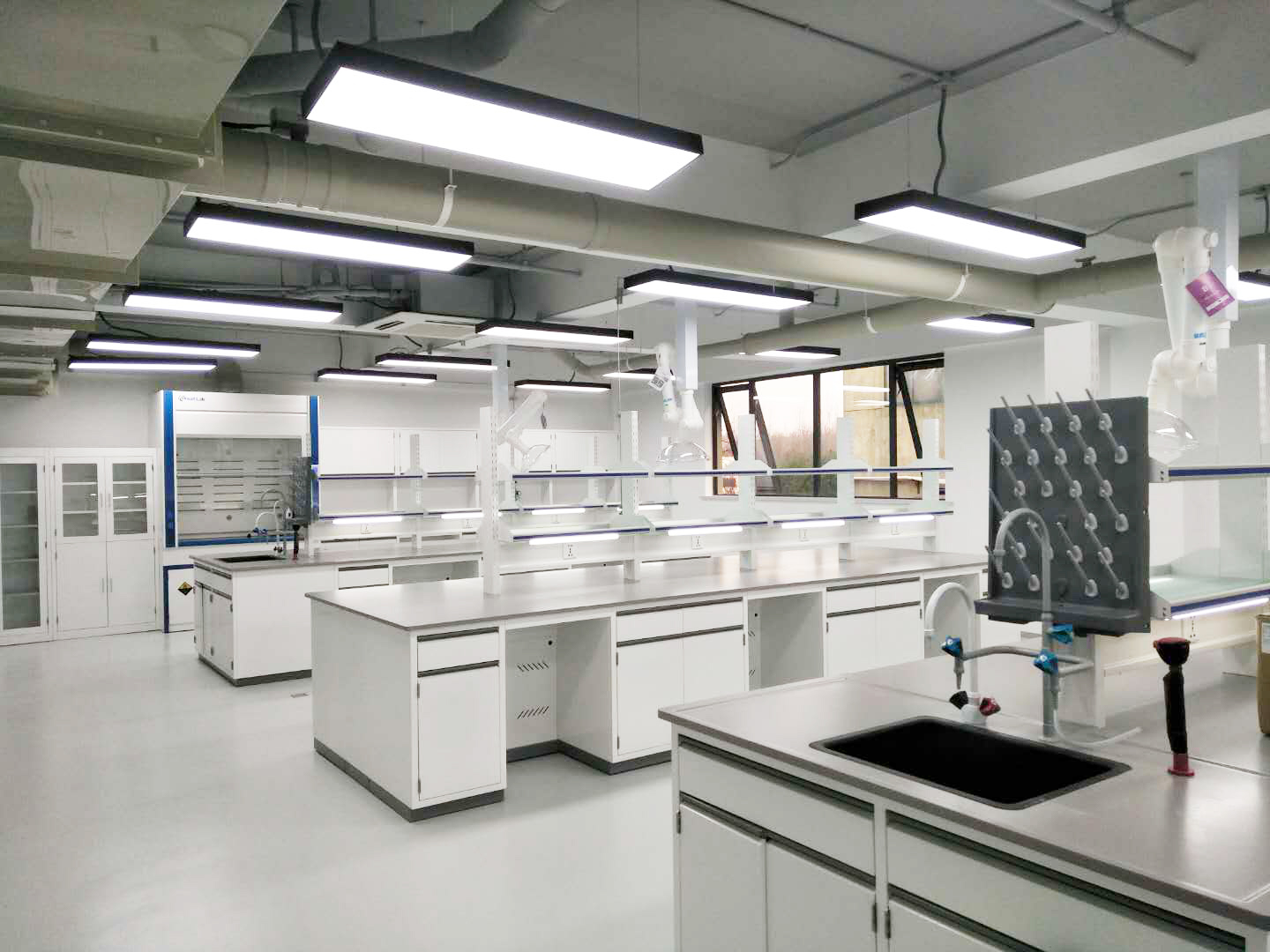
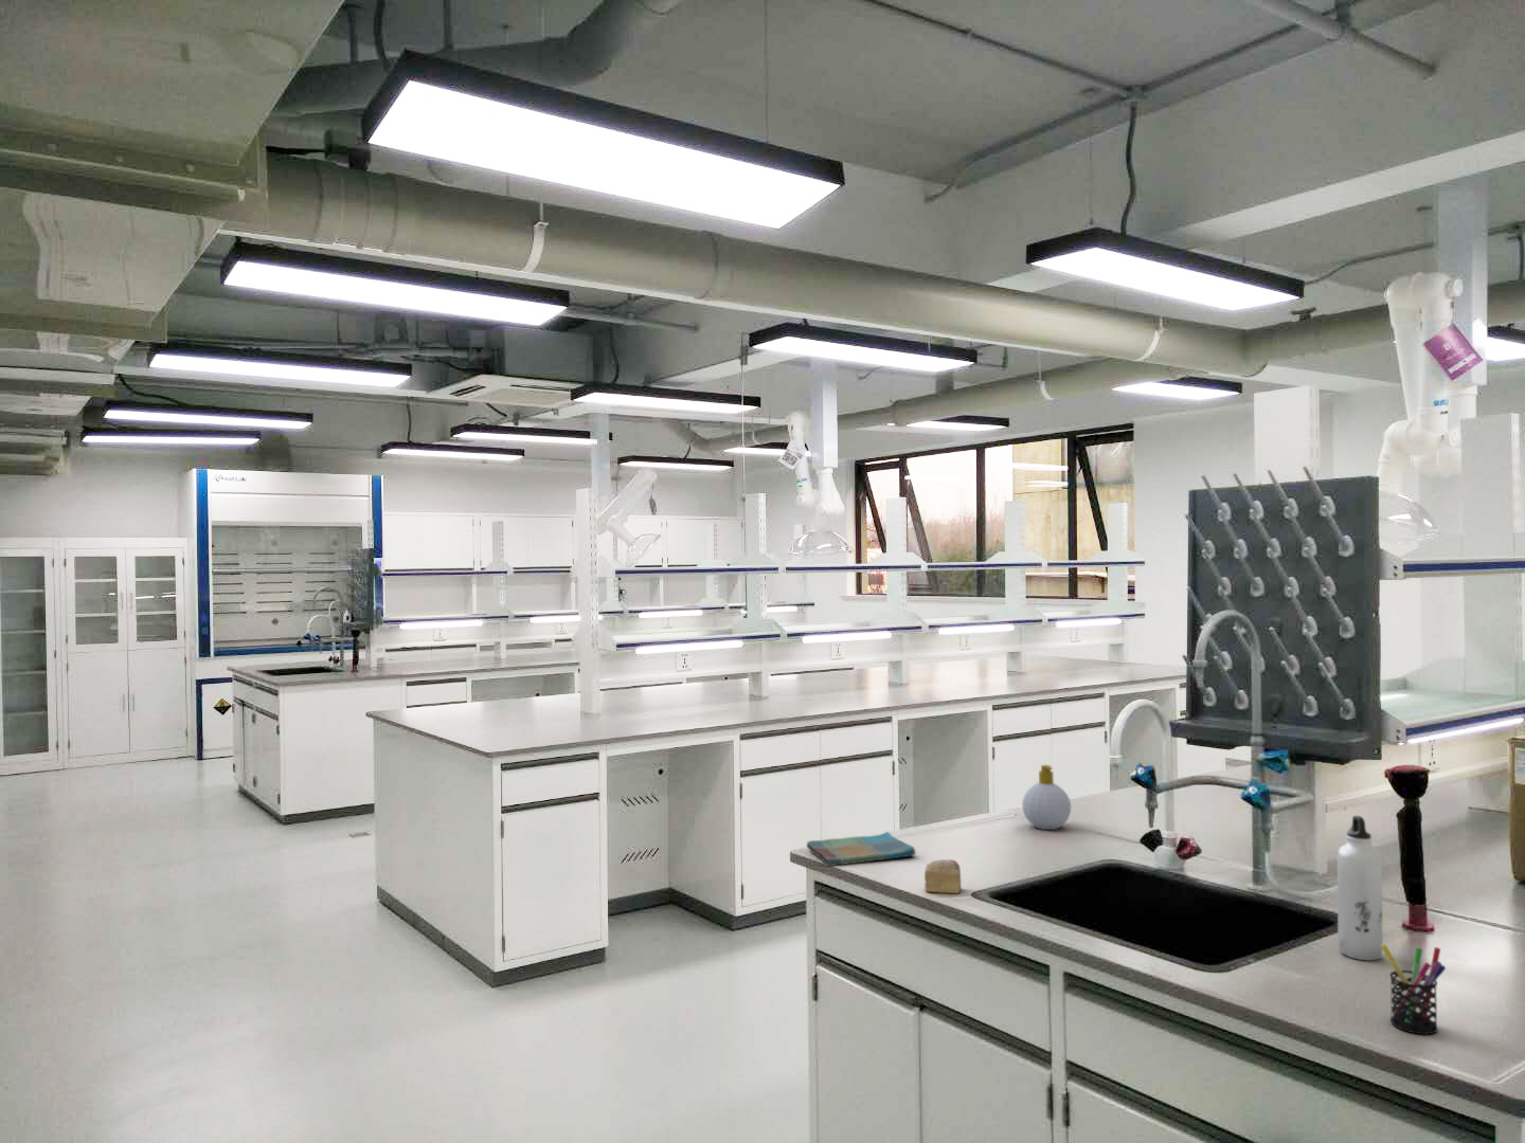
+ dish towel (860, 848)
+ soap bottle (1046, 796)
+ cake slice (943, 874)
+ pen holder (1417, 983)
+ water bottle (1359, 885)
